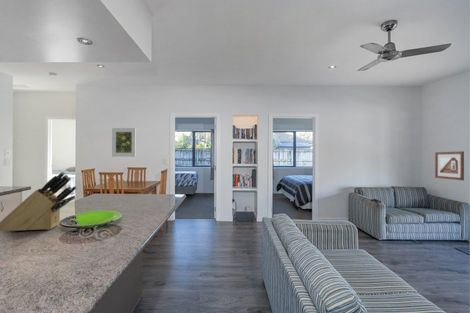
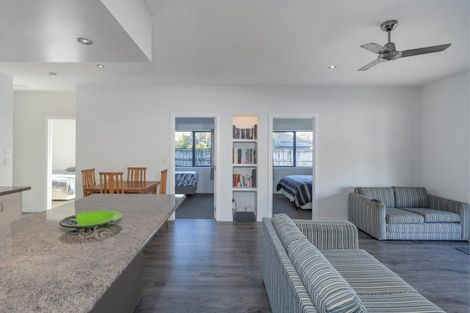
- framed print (123, 142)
- picture frame (448, 165)
- knife block (38, 200)
